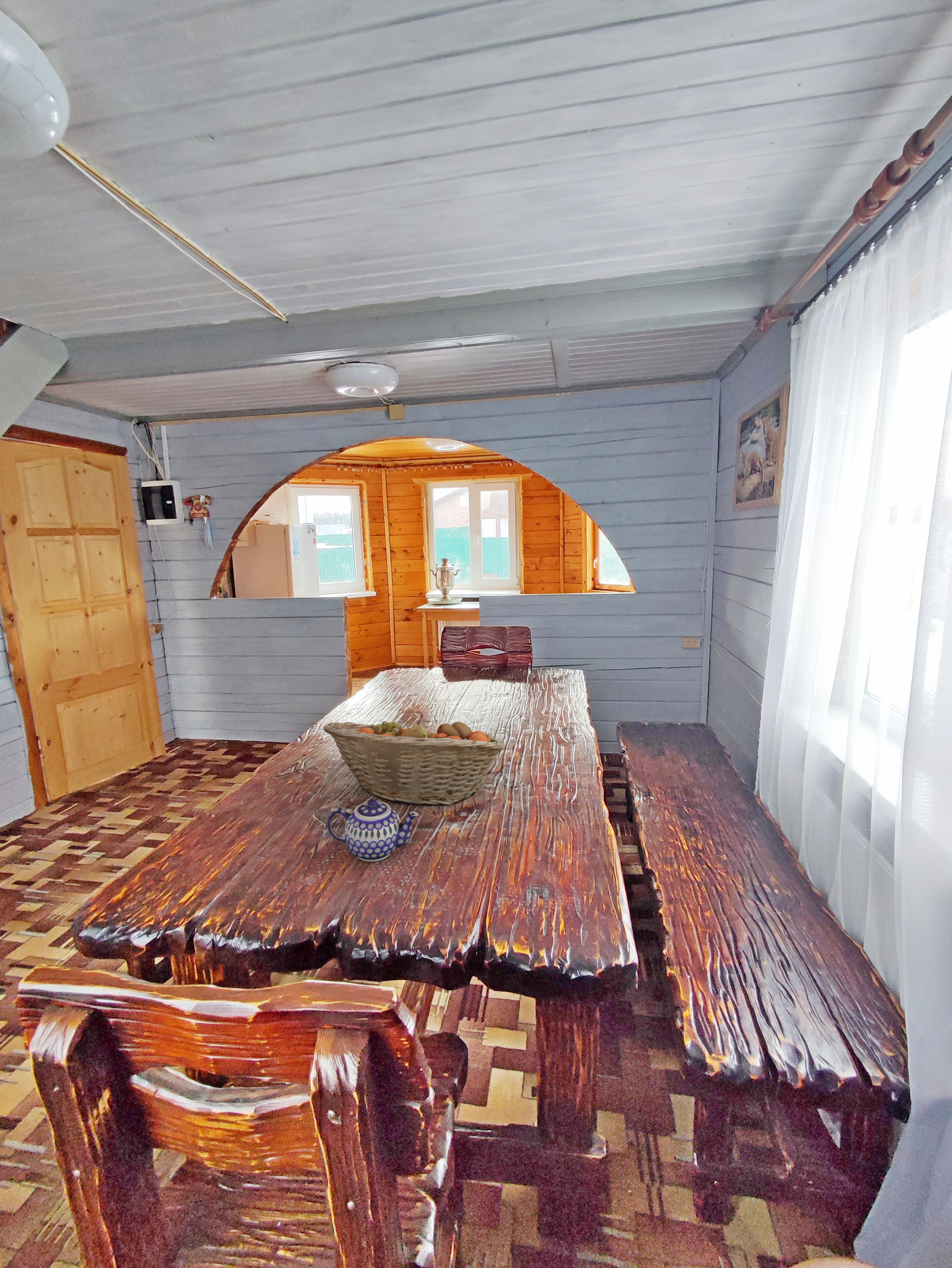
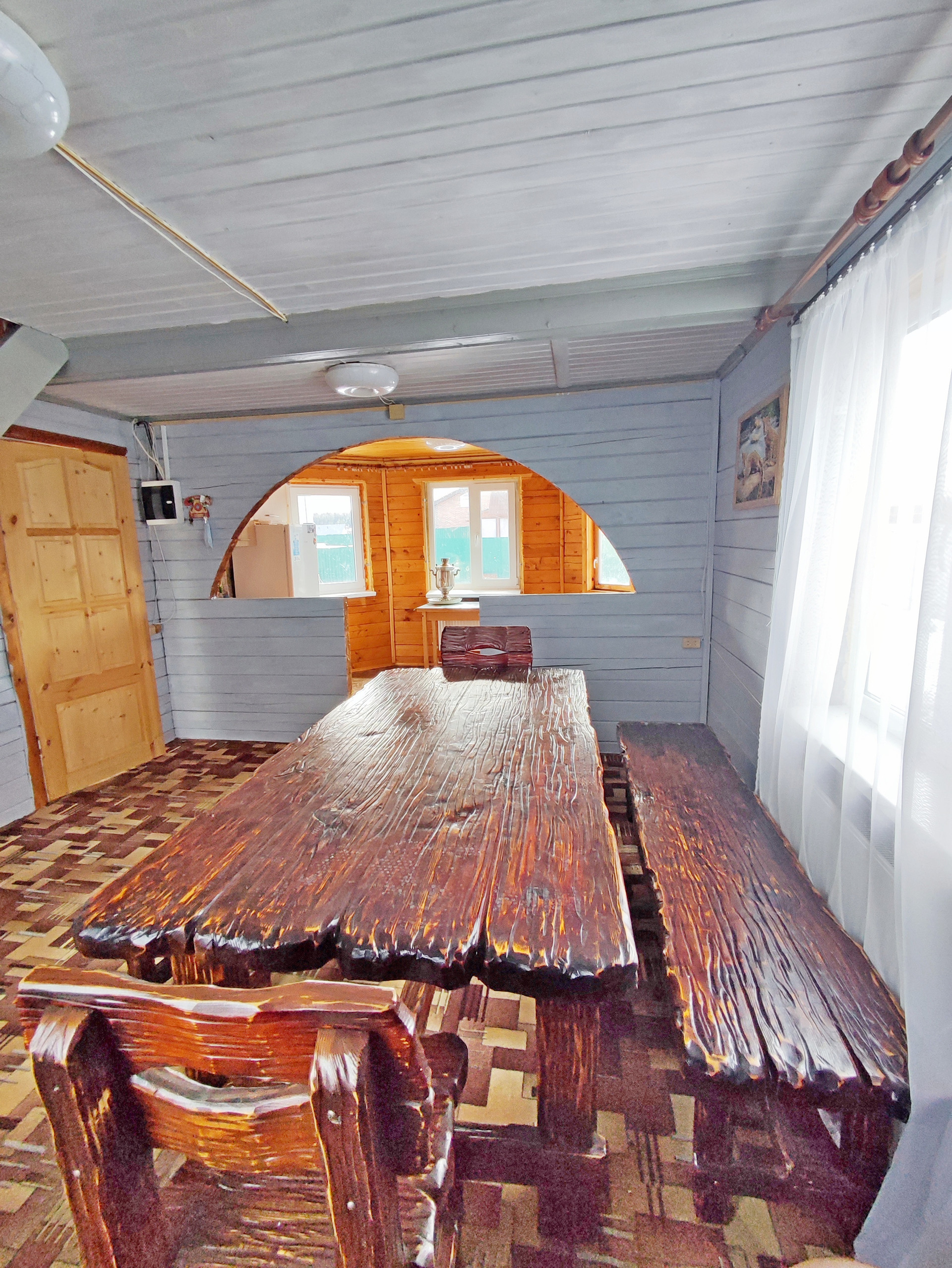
- teapot (373, 826)
- fruit basket (414, 749)
